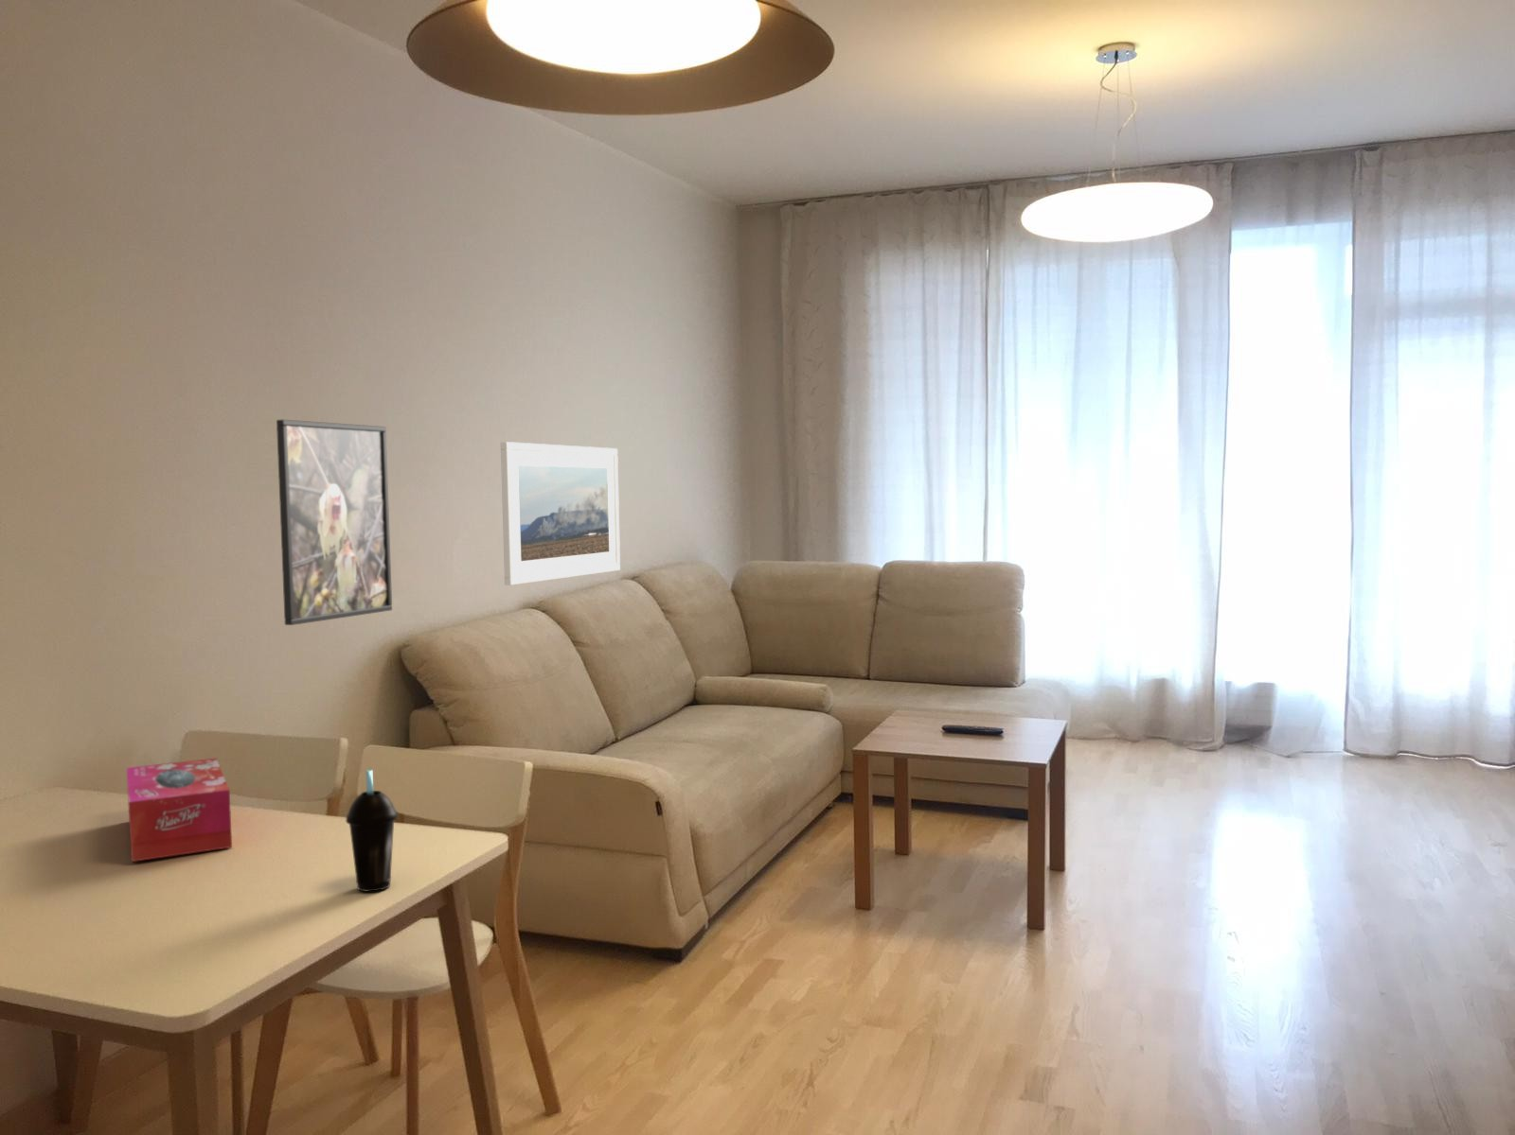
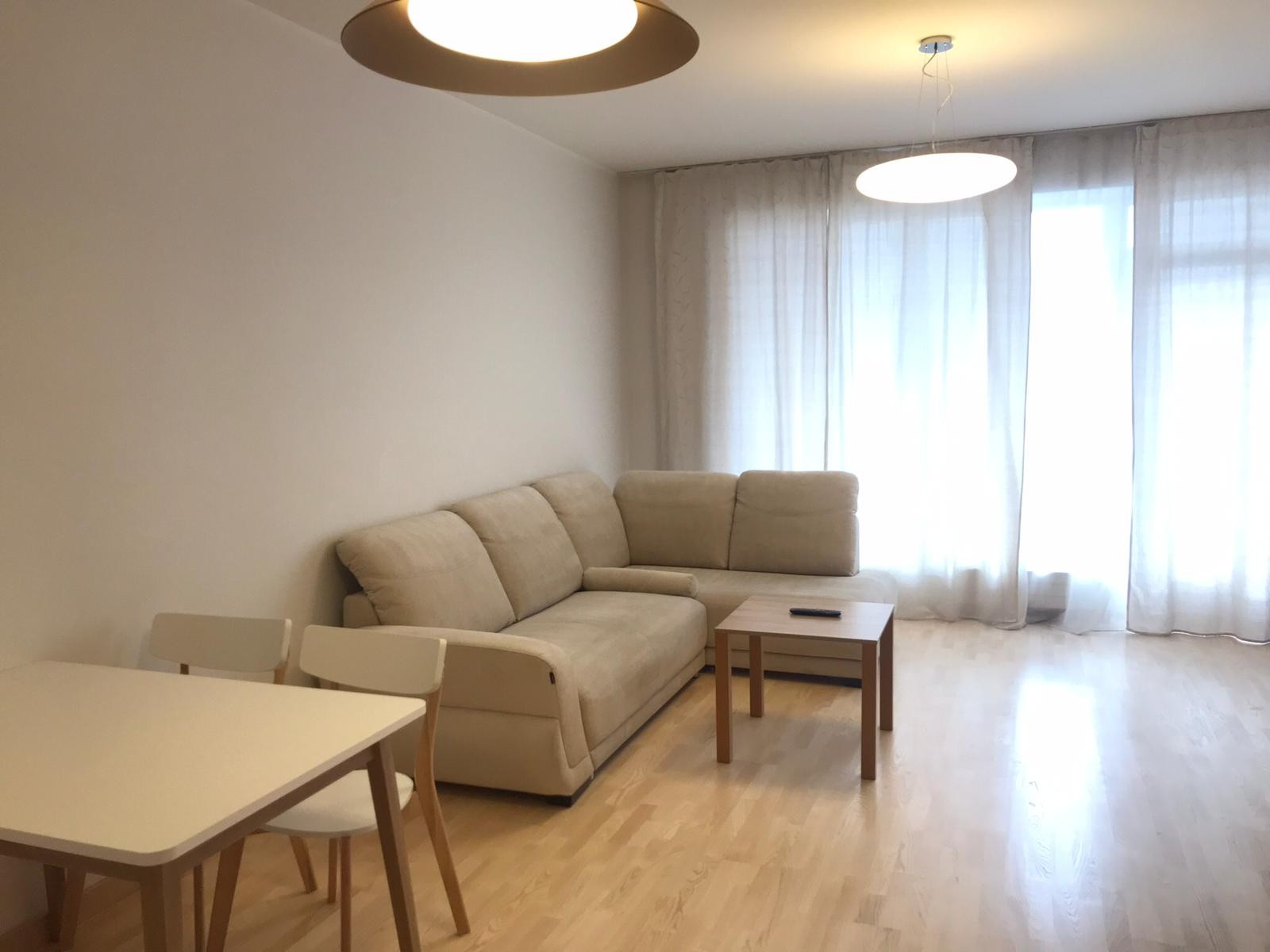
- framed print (565, 510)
- tissue box (177, 806)
- cup (372, 829)
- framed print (338, 520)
